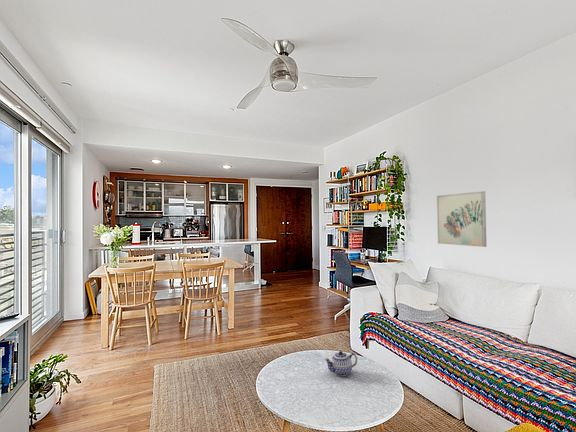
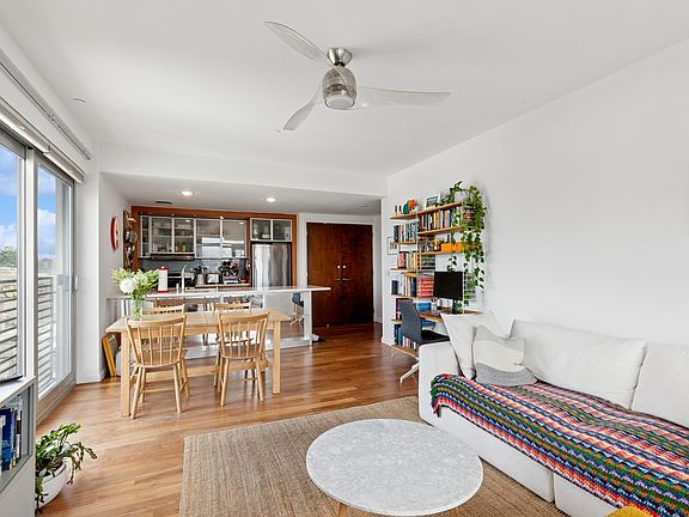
- teapot (341, 361)
- wall art (459, 219)
